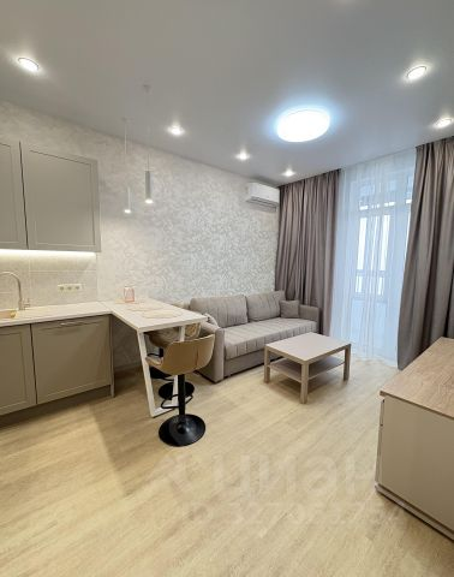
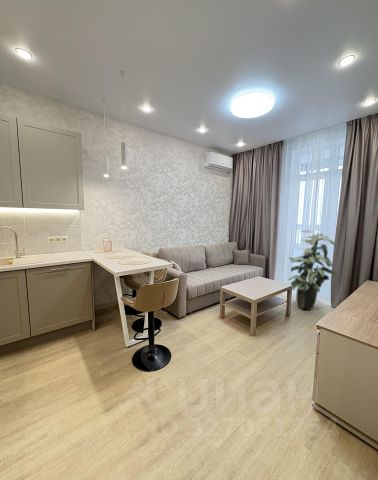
+ indoor plant (308, 269)
